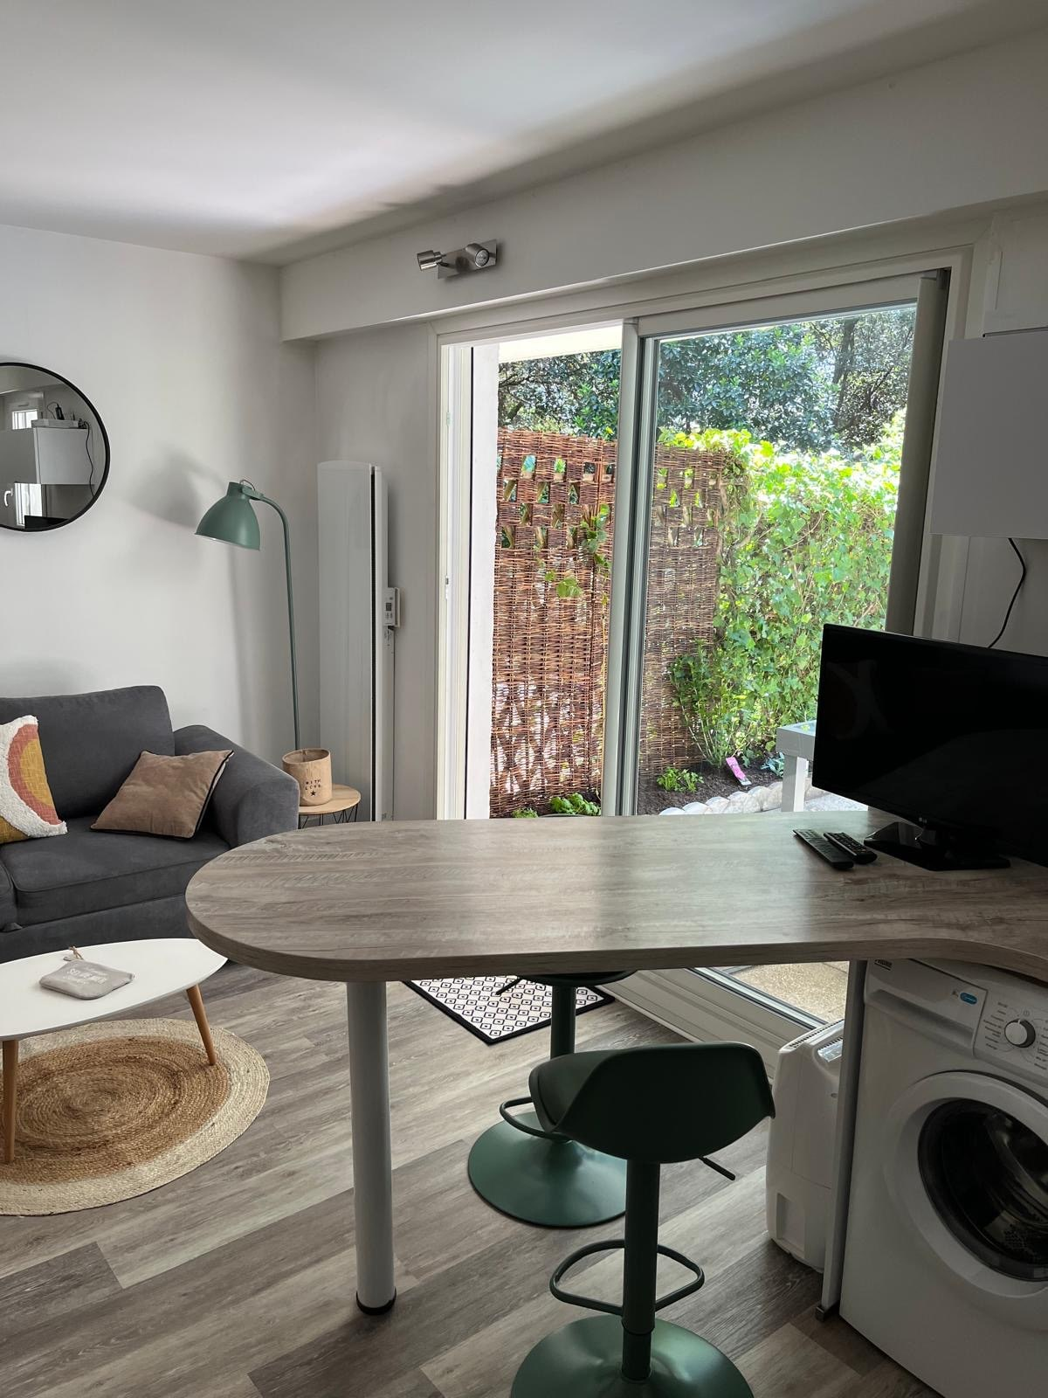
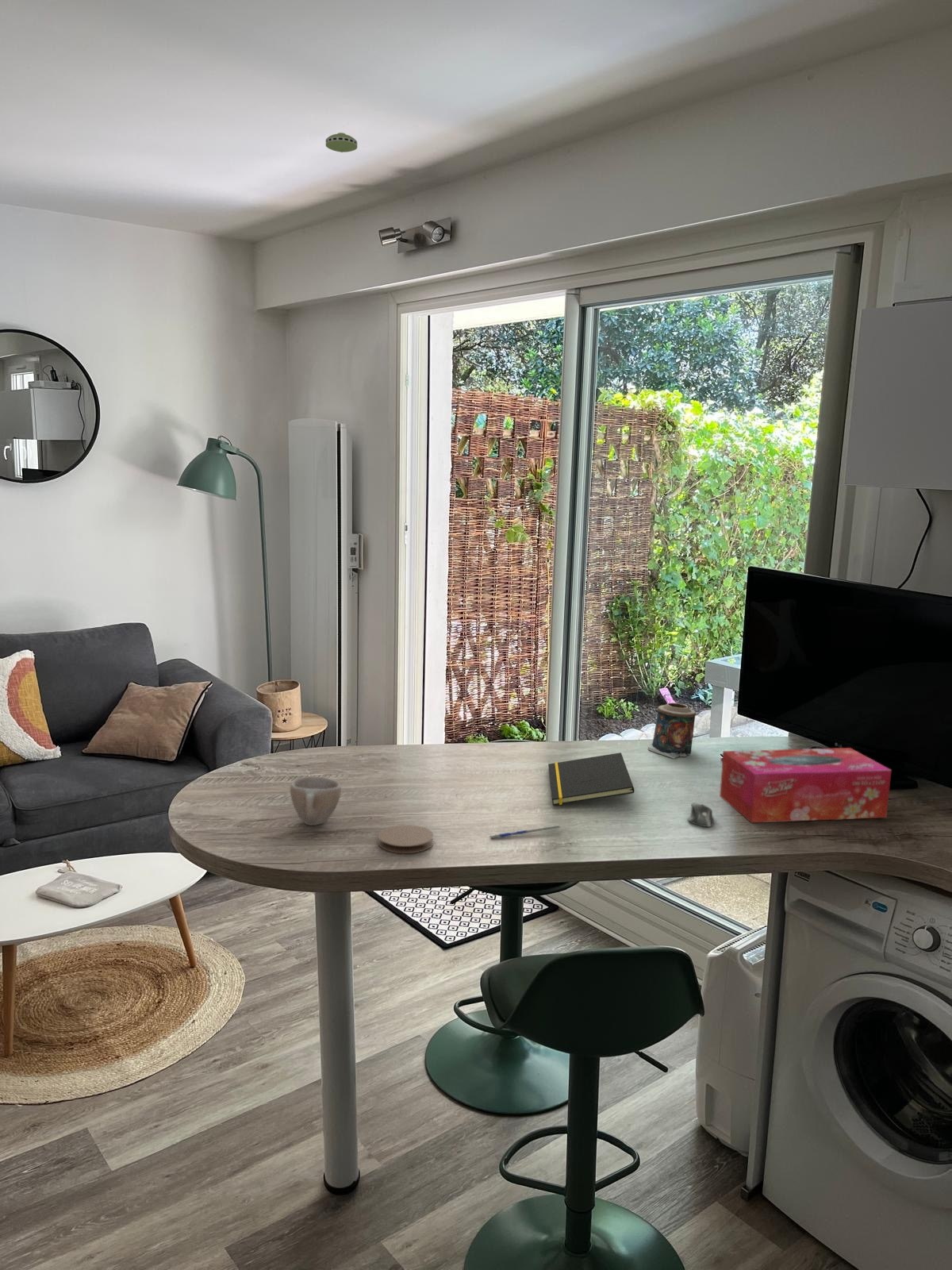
+ candle (673, 729)
+ tissue box (803, 783)
+ cup (315, 804)
+ coaster (405, 838)
+ smoke detector (341, 142)
+ computer mouse (701, 812)
+ pen (526, 831)
+ notepad (589, 777)
